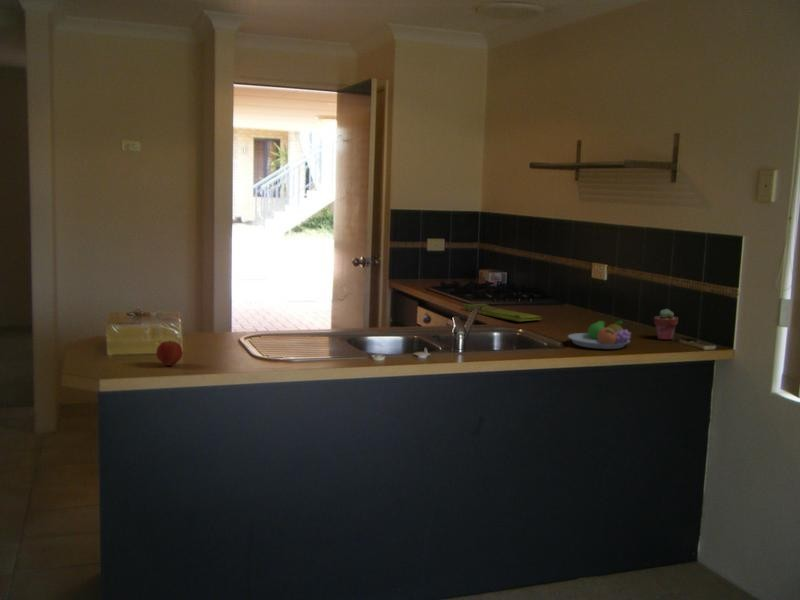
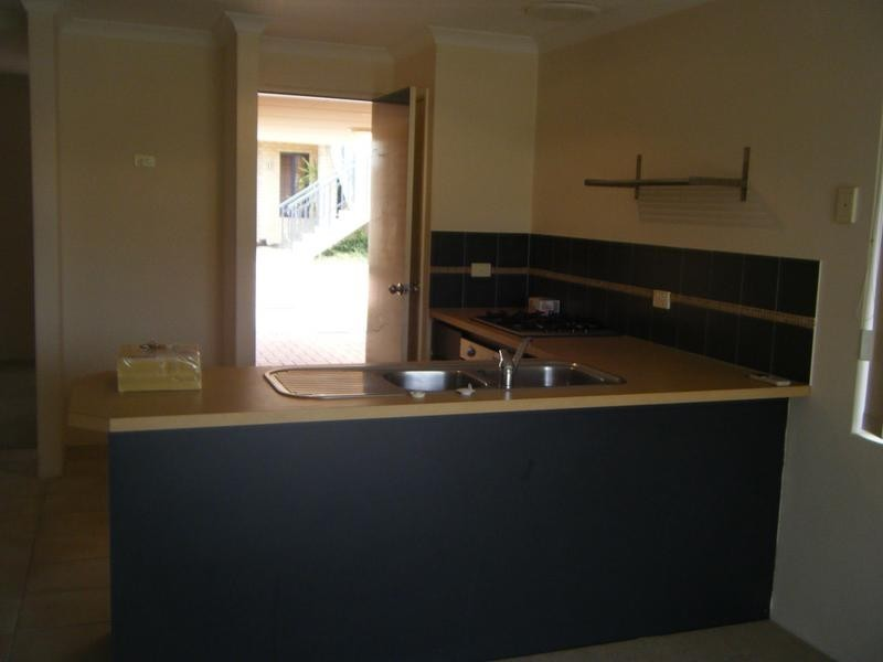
- apple (169, 352)
- fruit bowl (600, 332)
- dish towel (501, 311)
- potted succulent (665, 323)
